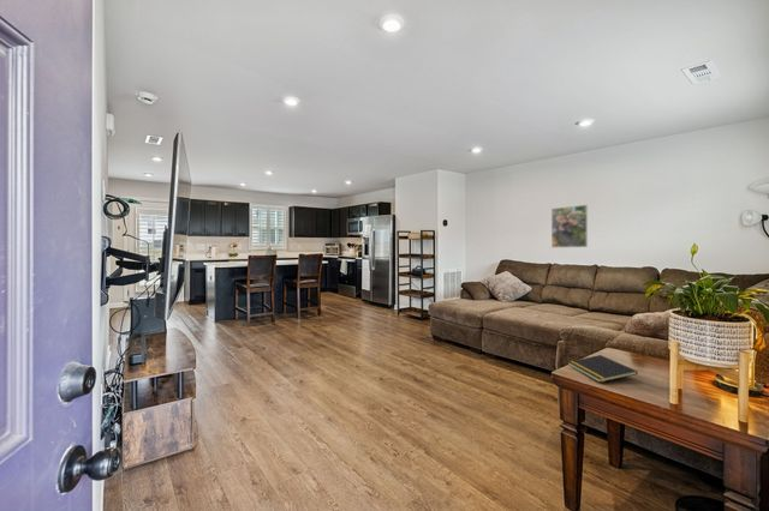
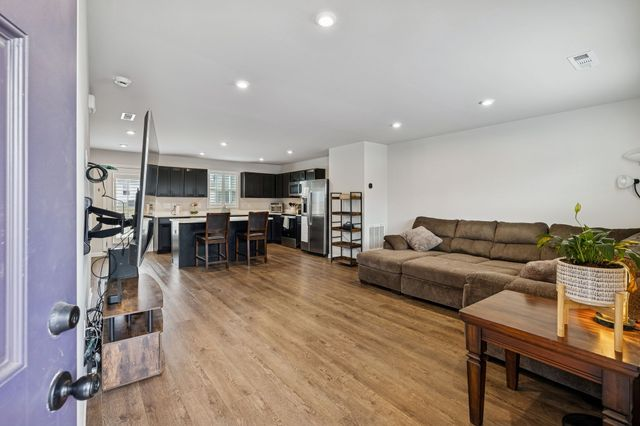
- notepad (600, 367)
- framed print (568, 227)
